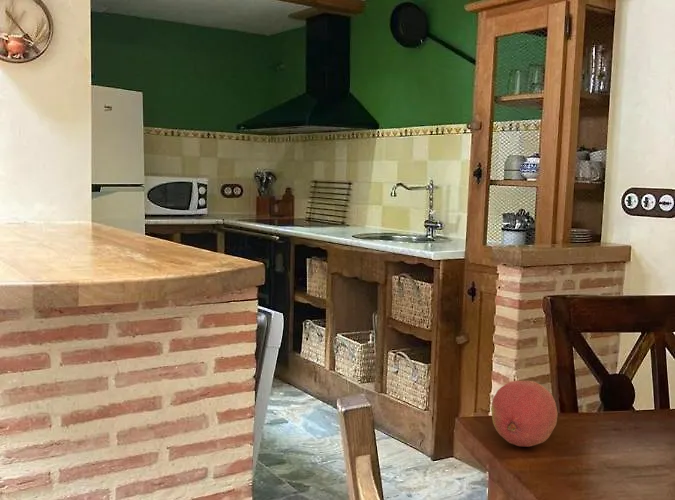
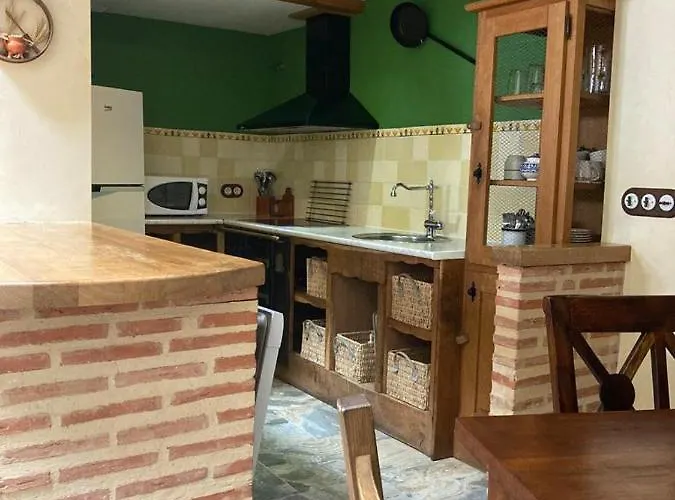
- fruit (525, 412)
